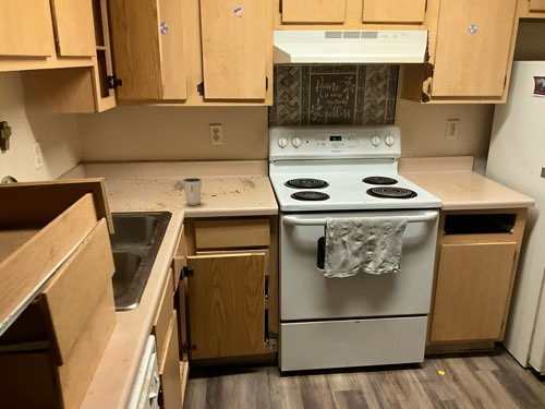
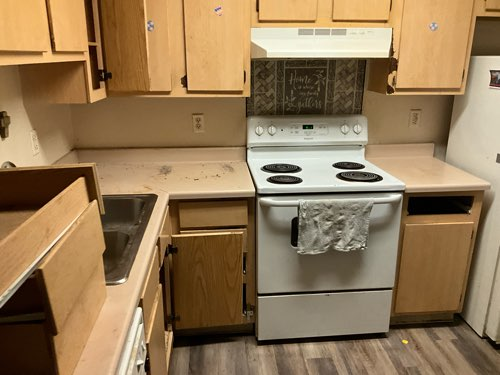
- dixie cup (192, 191)
